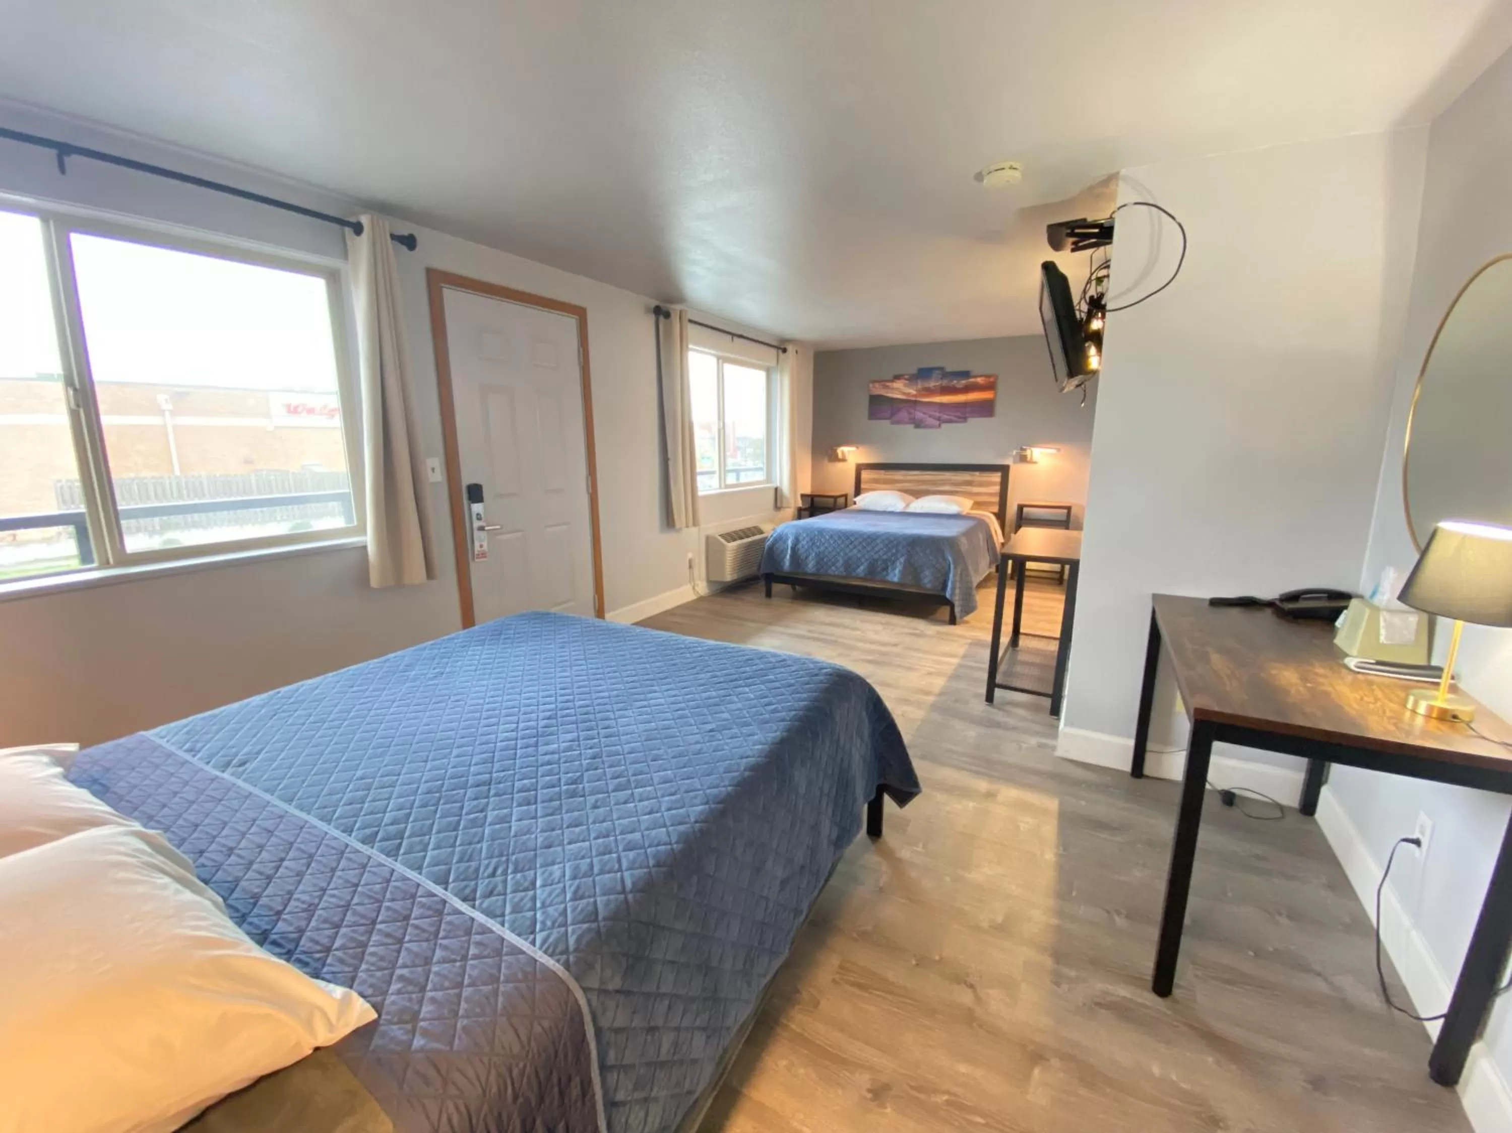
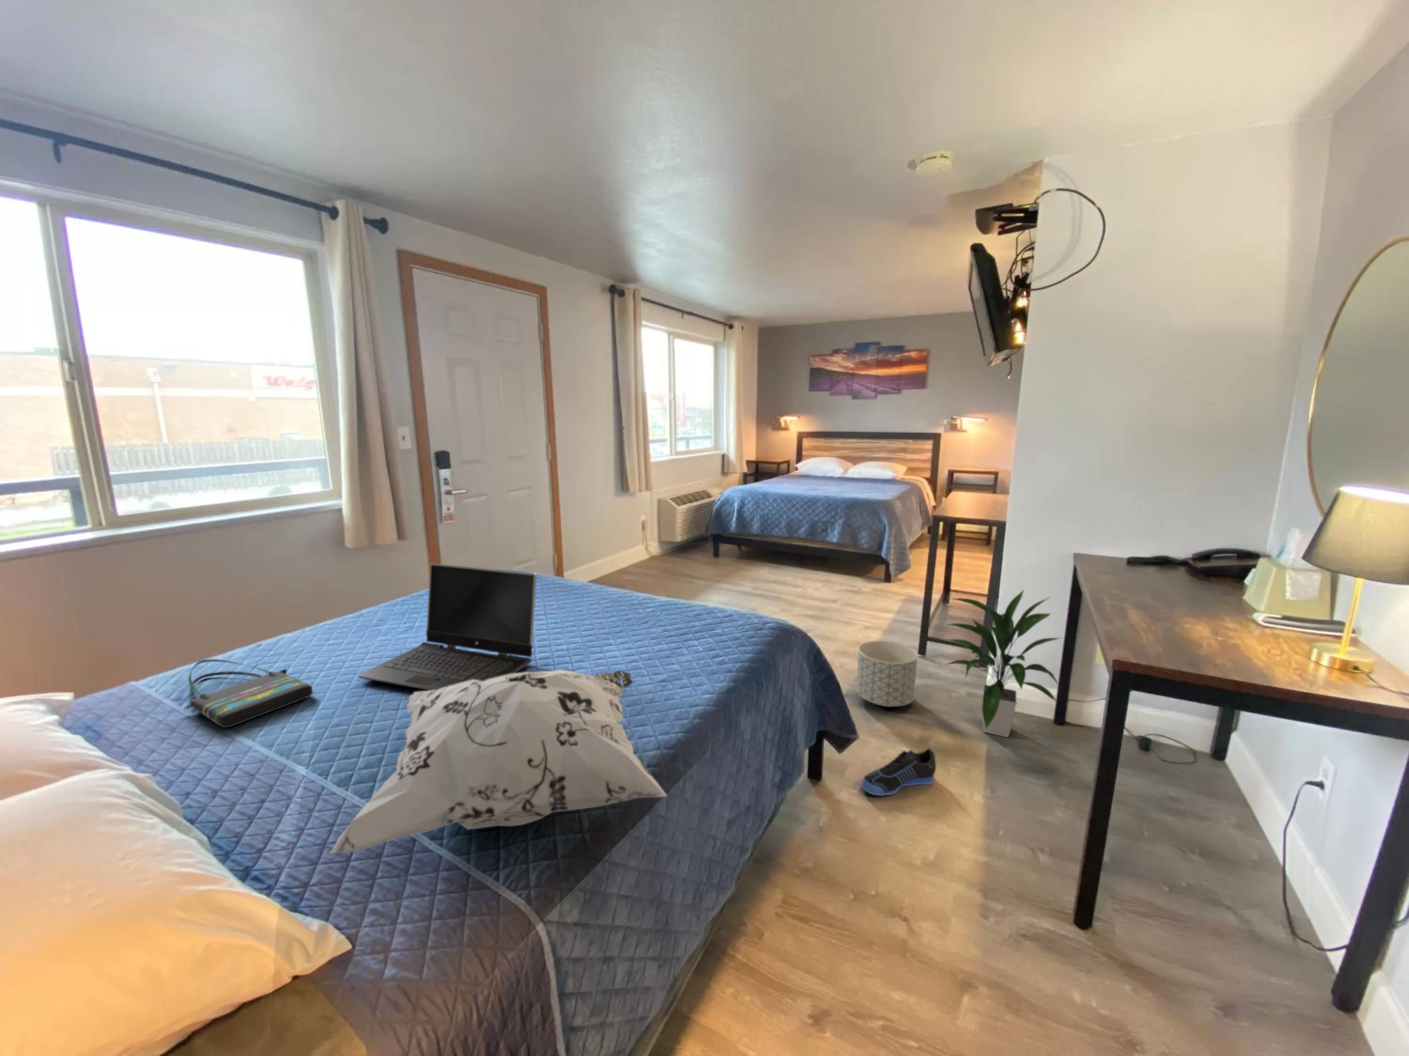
+ laptop computer (450, 626)
+ tote bag (236, 684)
+ indoor plant (1000, 662)
+ sneaker (899, 769)
+ planter (885, 677)
+ decorative pillow (518, 739)
